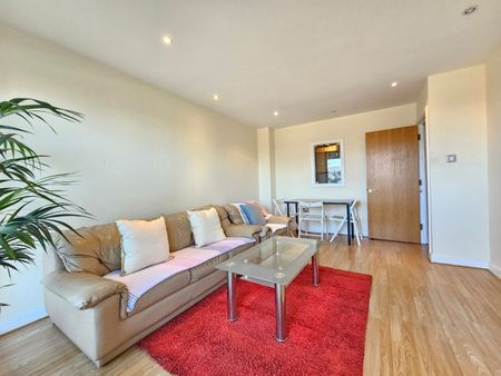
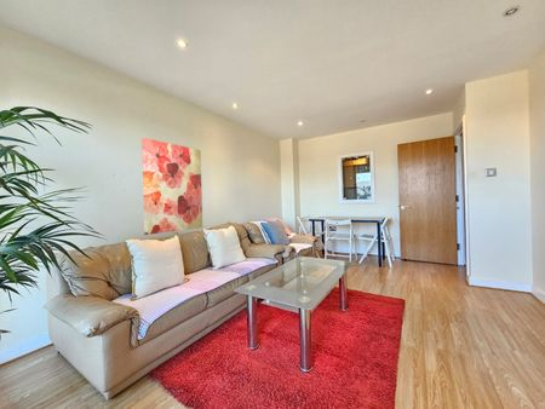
+ wall art (174, 188)
